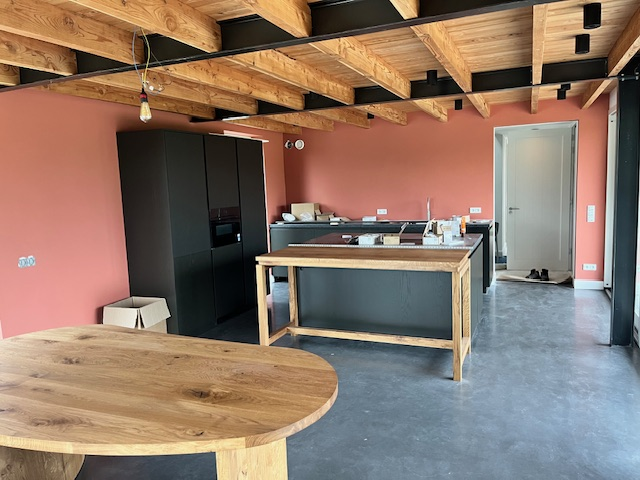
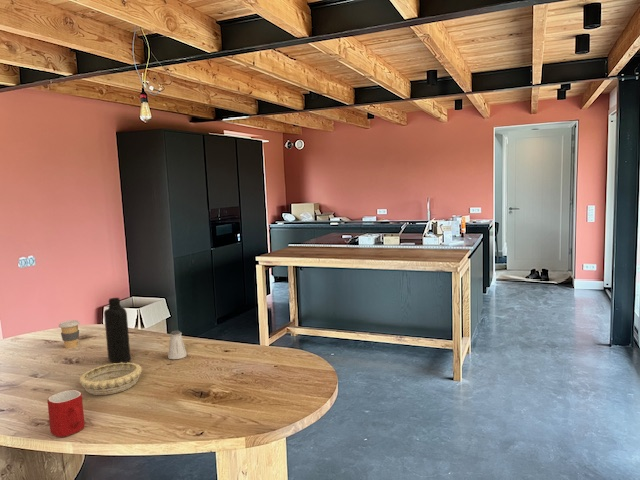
+ decorative bowl (111, 377)
+ bottle (116, 329)
+ saltshaker (176, 343)
+ coffee cup (70, 334)
+ mug (68, 414)
